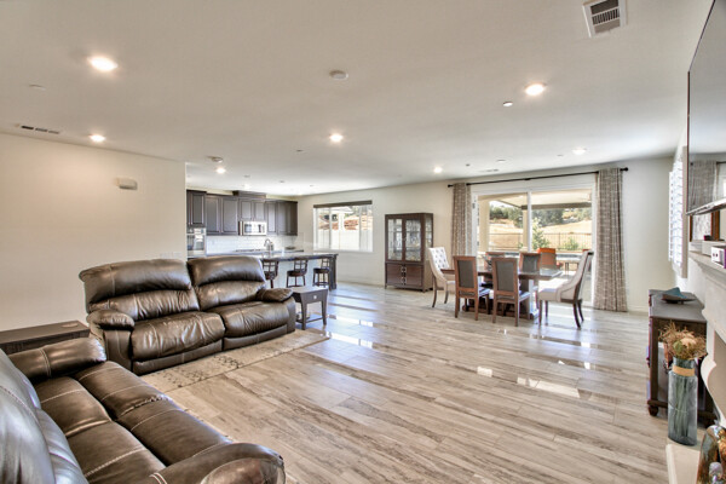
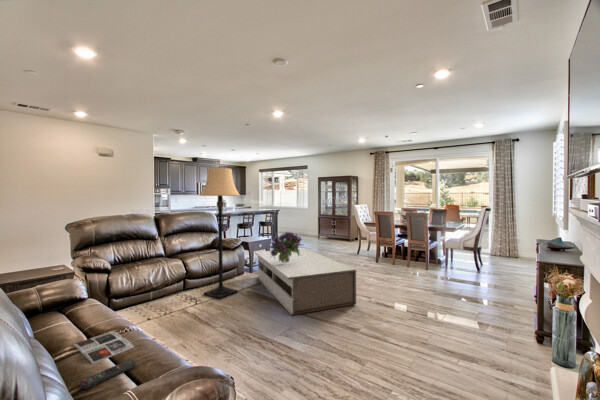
+ magazine (103, 344)
+ coffee table (298, 274)
+ remote control (109, 373)
+ bouquet (286, 247)
+ lamp (220, 231)
